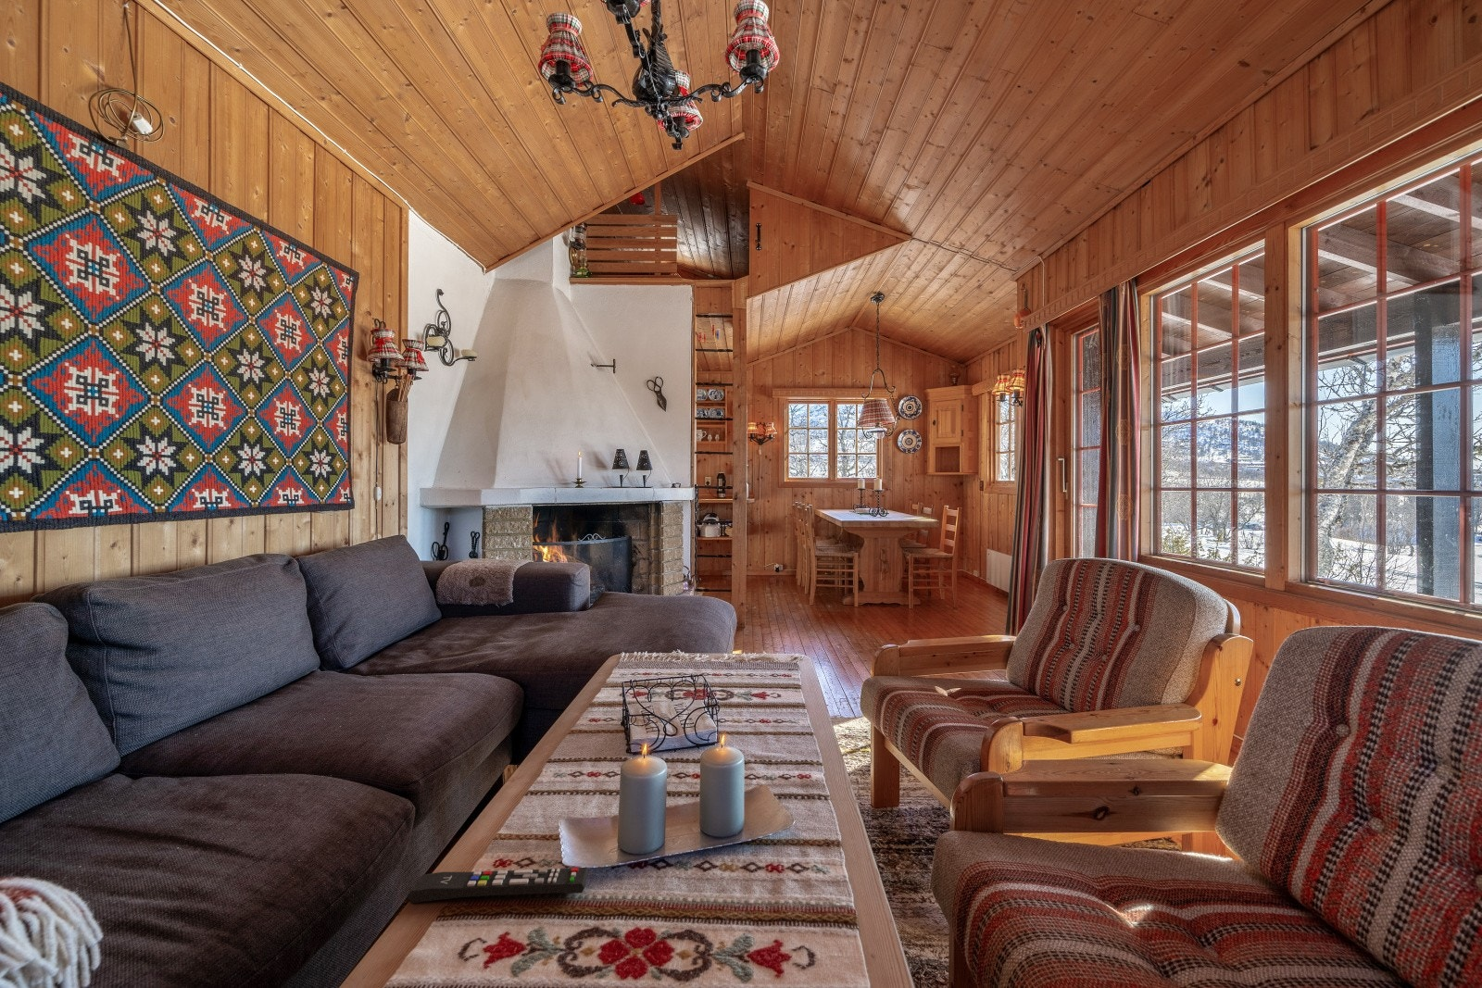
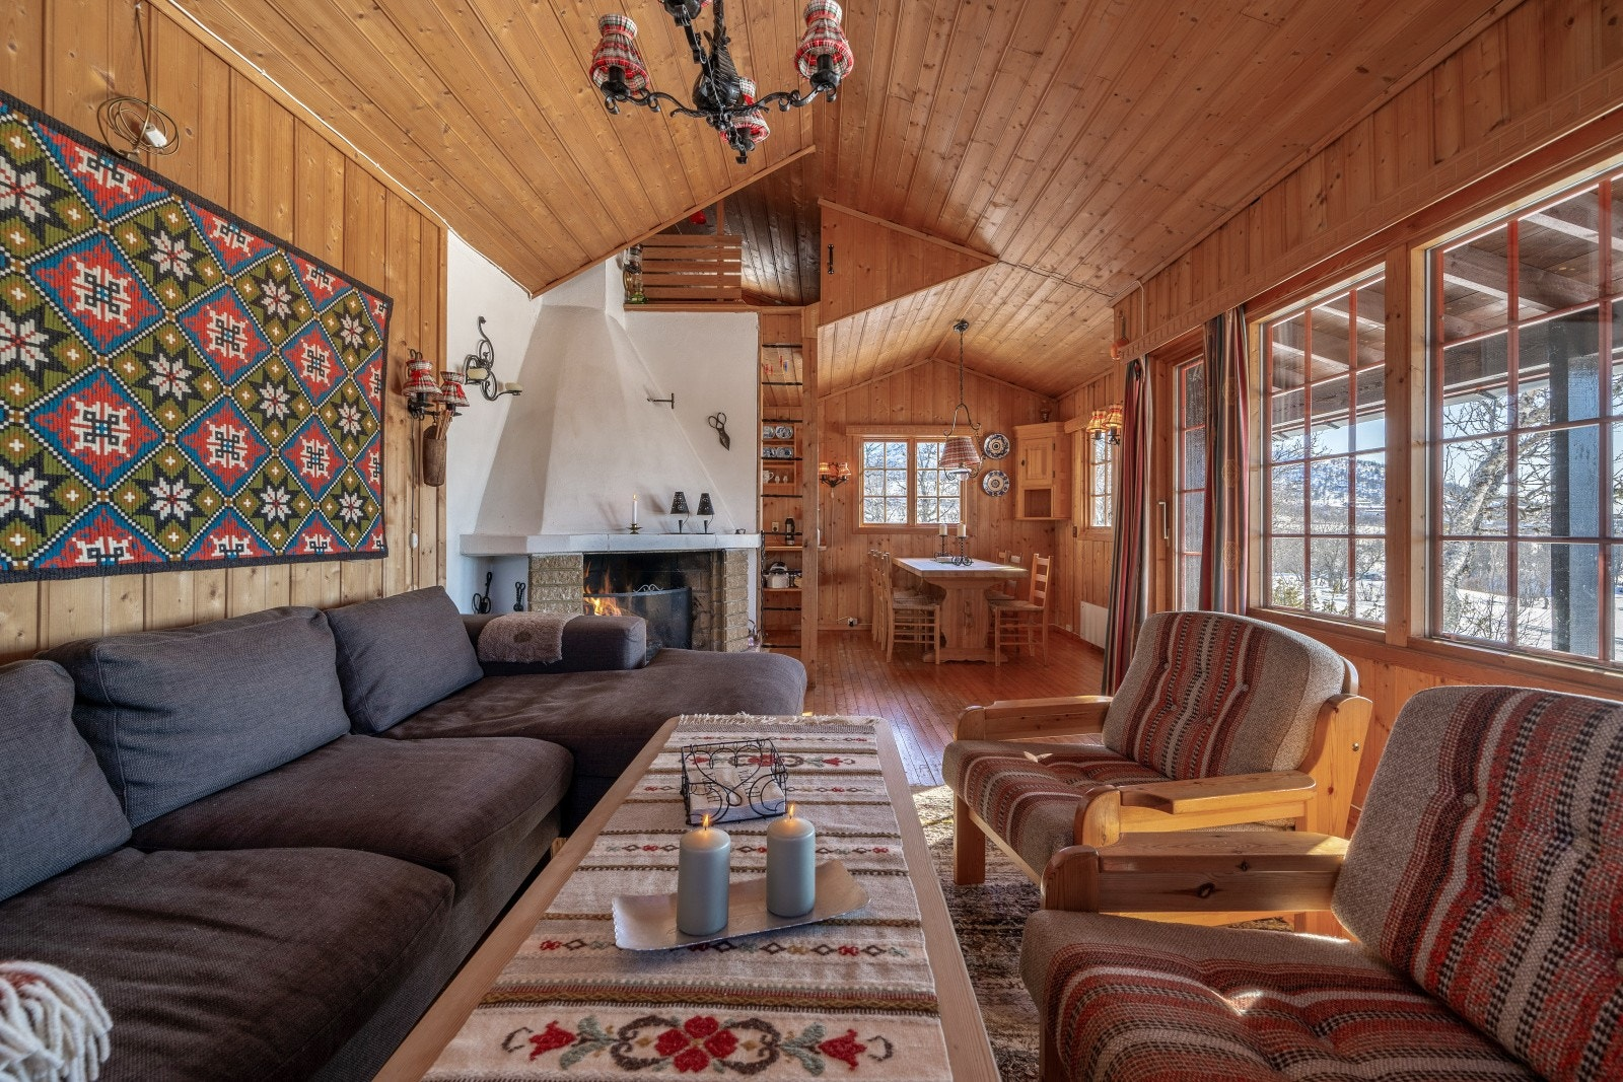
- remote control (501, 883)
